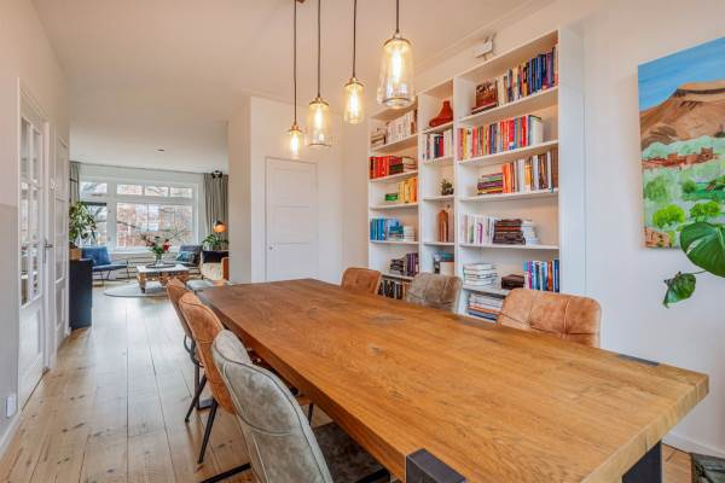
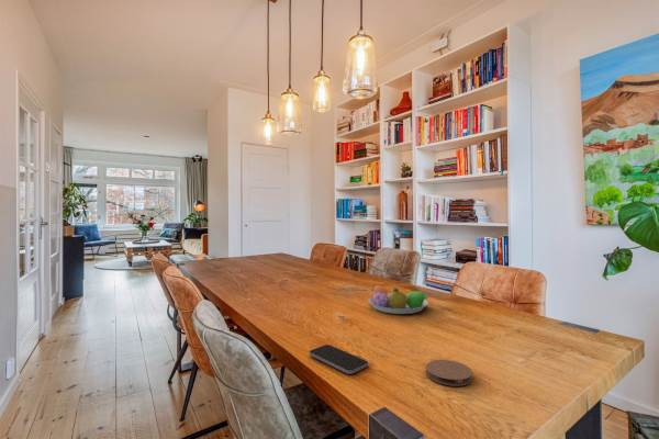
+ coaster (448, 371)
+ smartphone (337, 358)
+ fruit bowl (399, 295)
